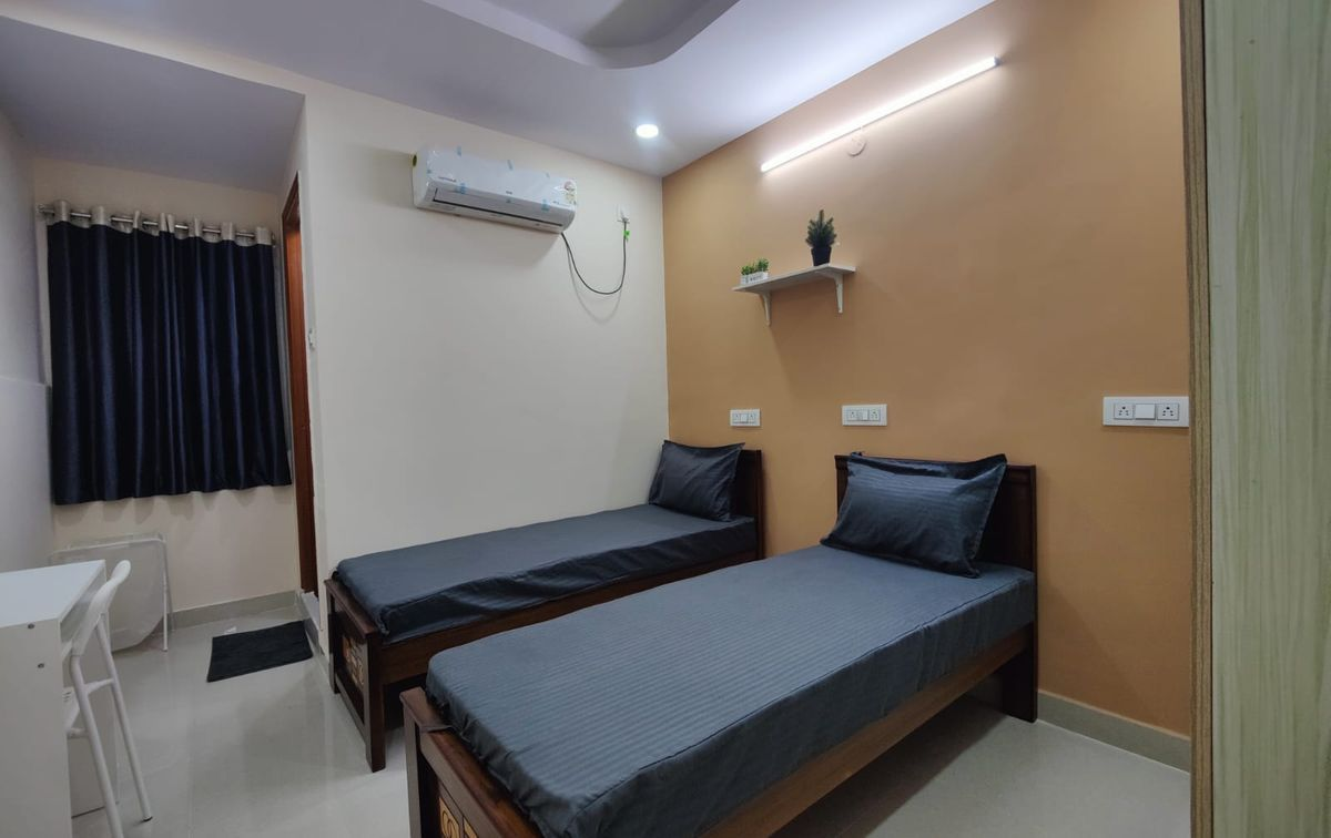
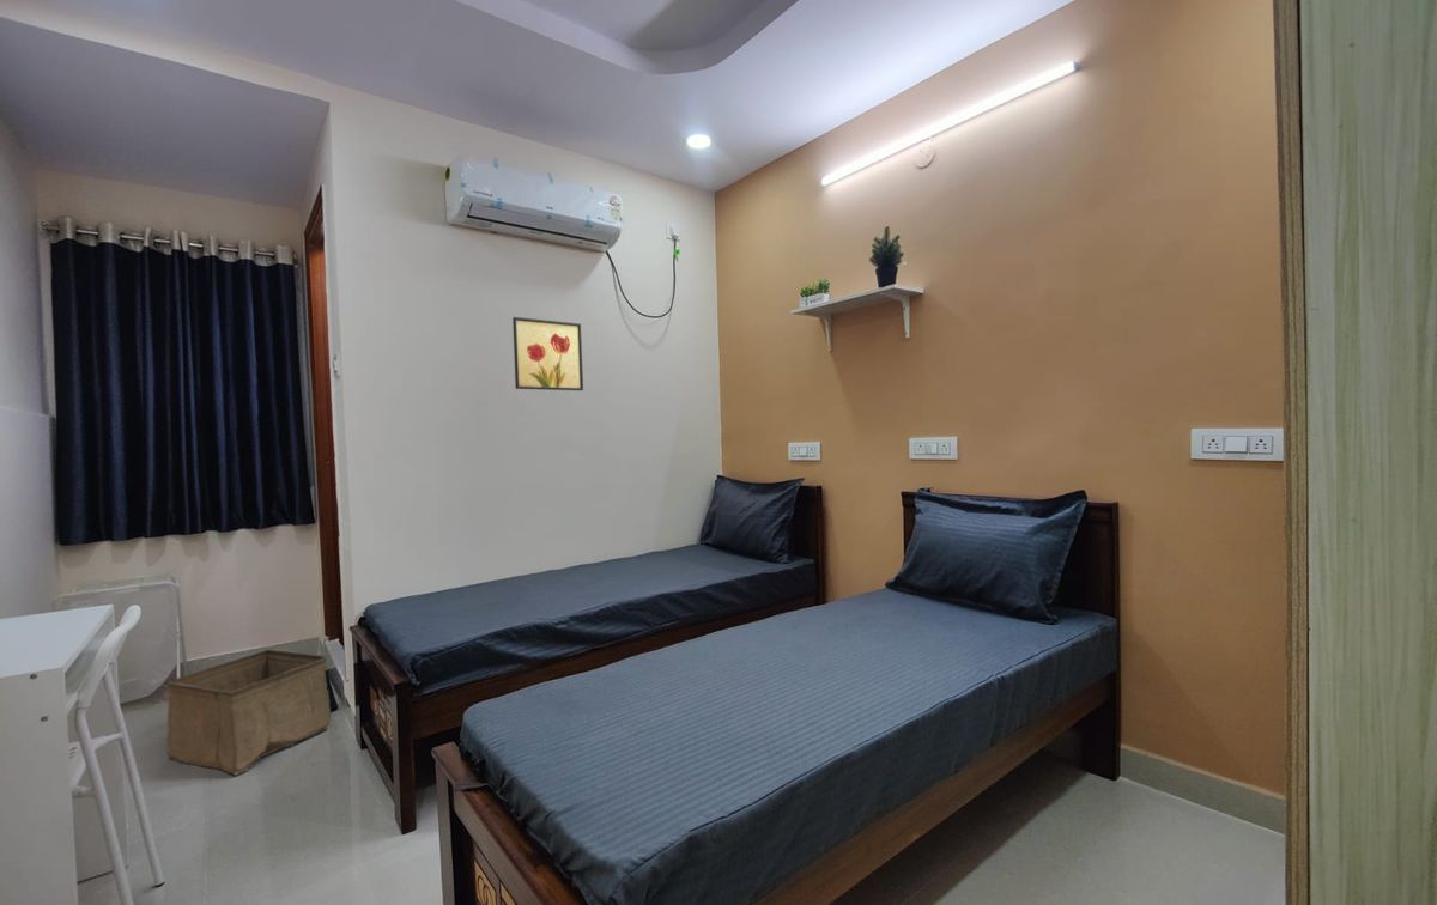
+ wall art (548, 354)
+ storage bin (253, 705)
